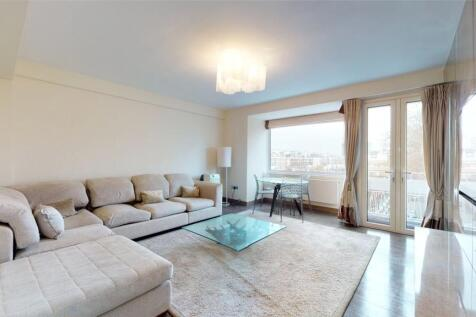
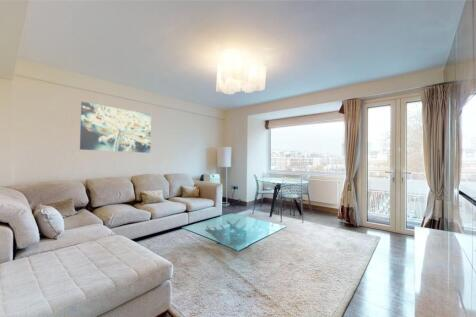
+ wall art (119, 130)
